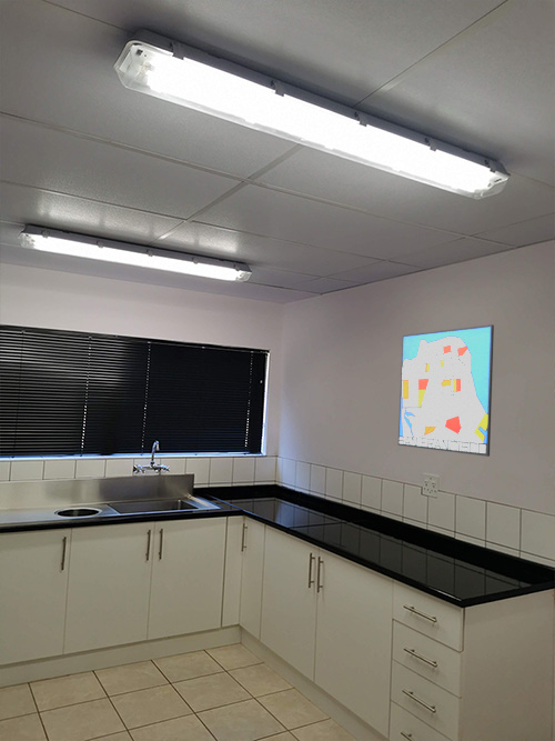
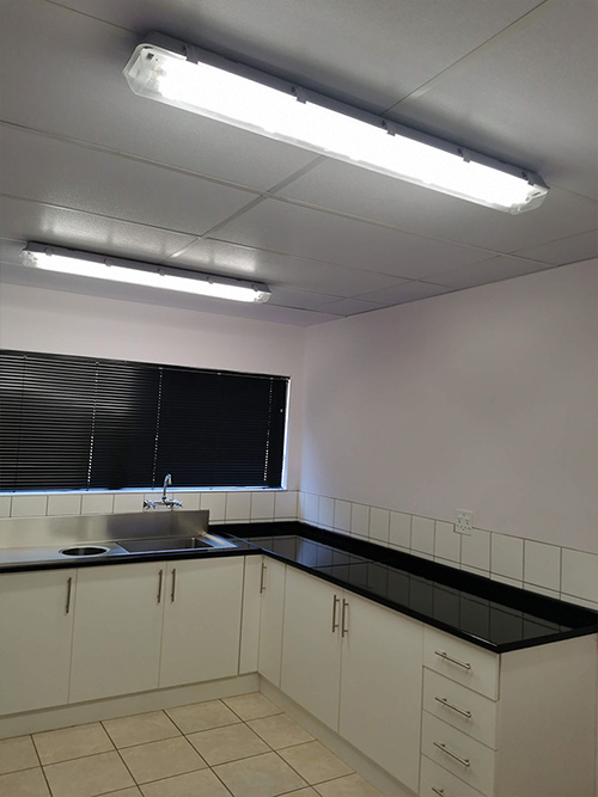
- wall art (442, 390)
